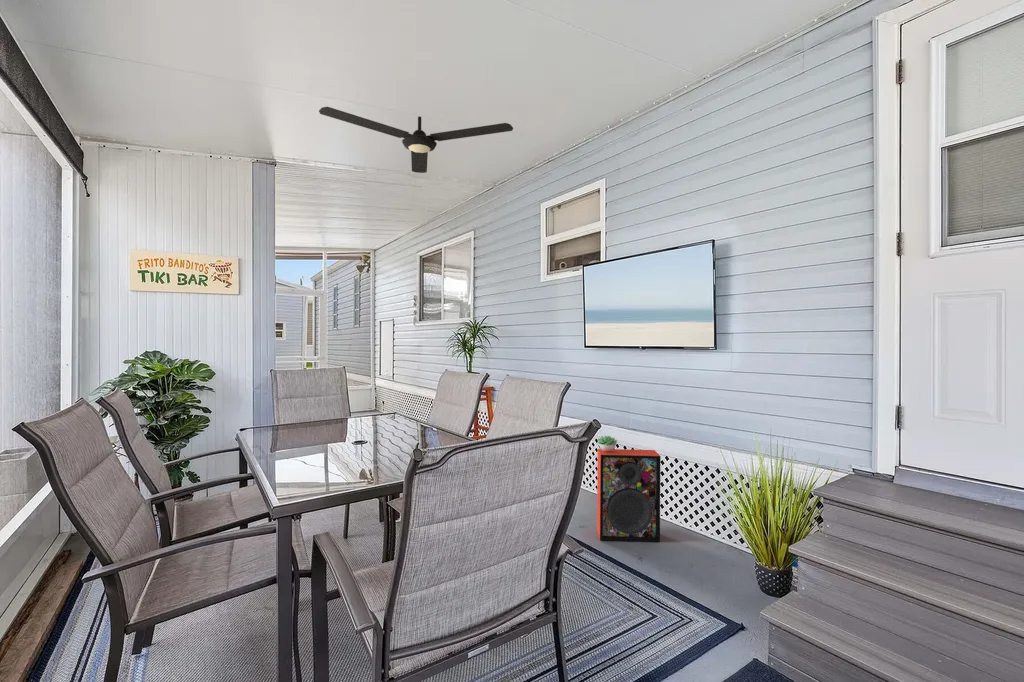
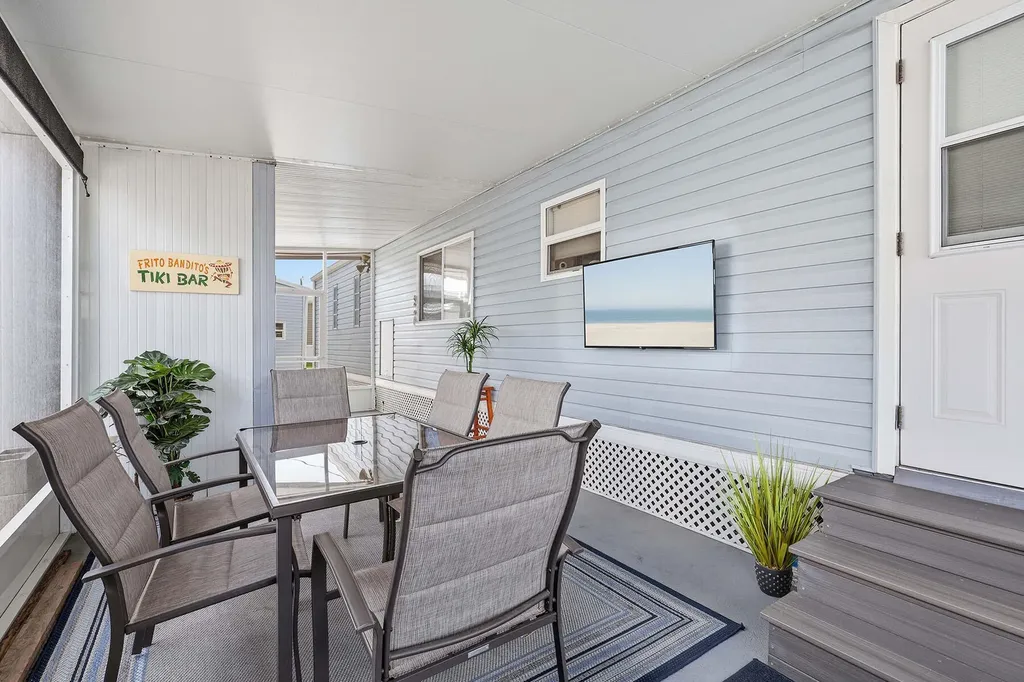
- succulent plant (607, 443)
- ceiling fan (419, 141)
- speaker (627, 494)
